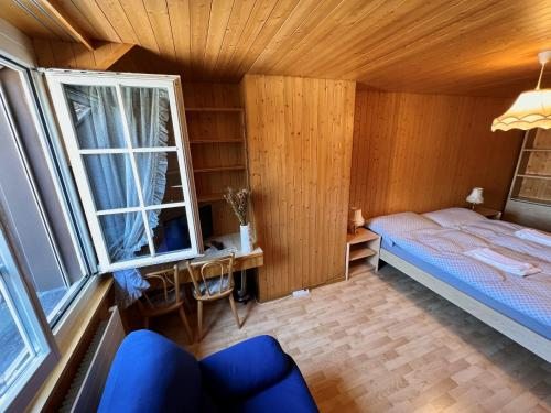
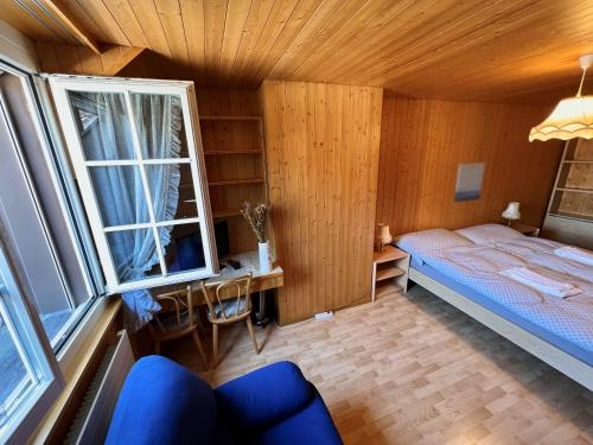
+ wall art (468, 182)
